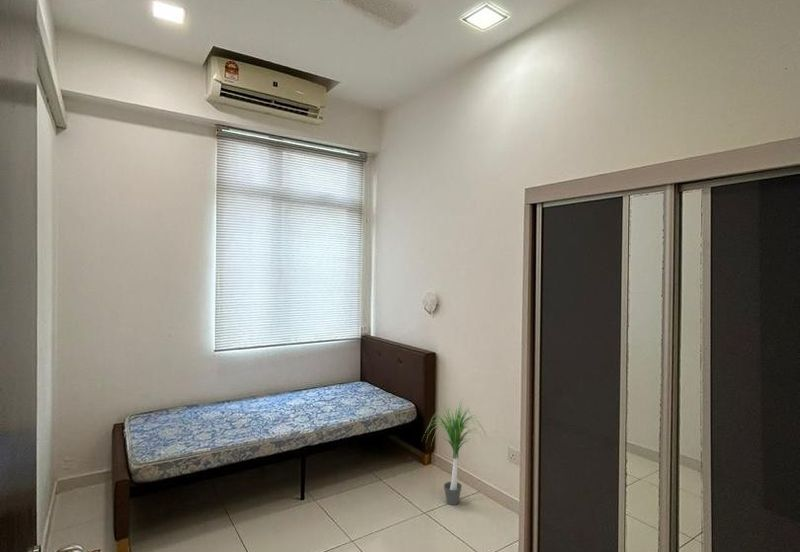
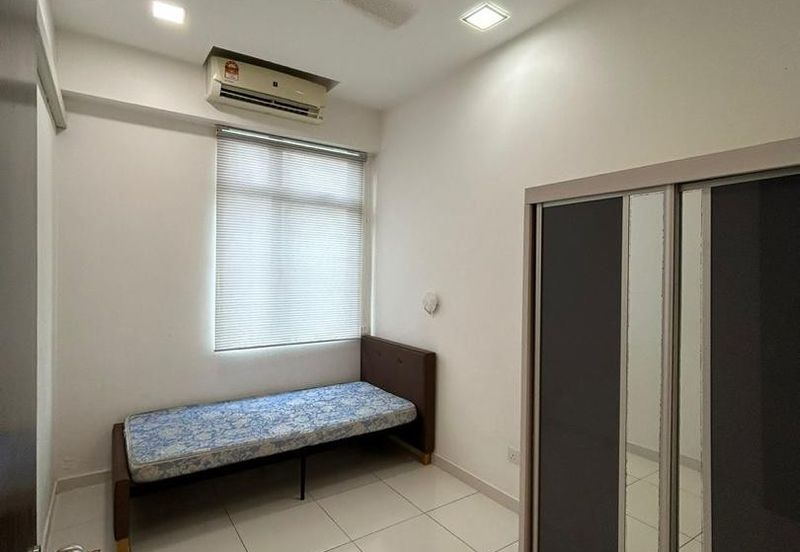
- potted plant (455, 448)
